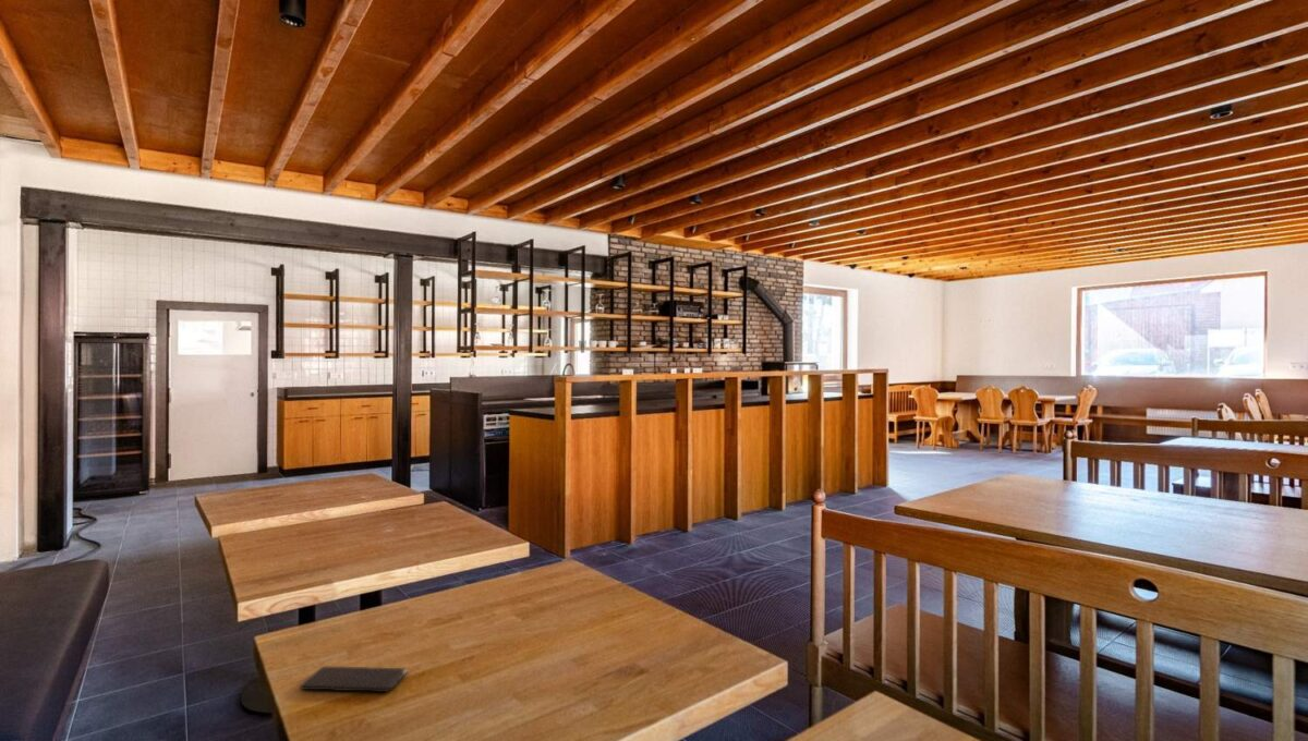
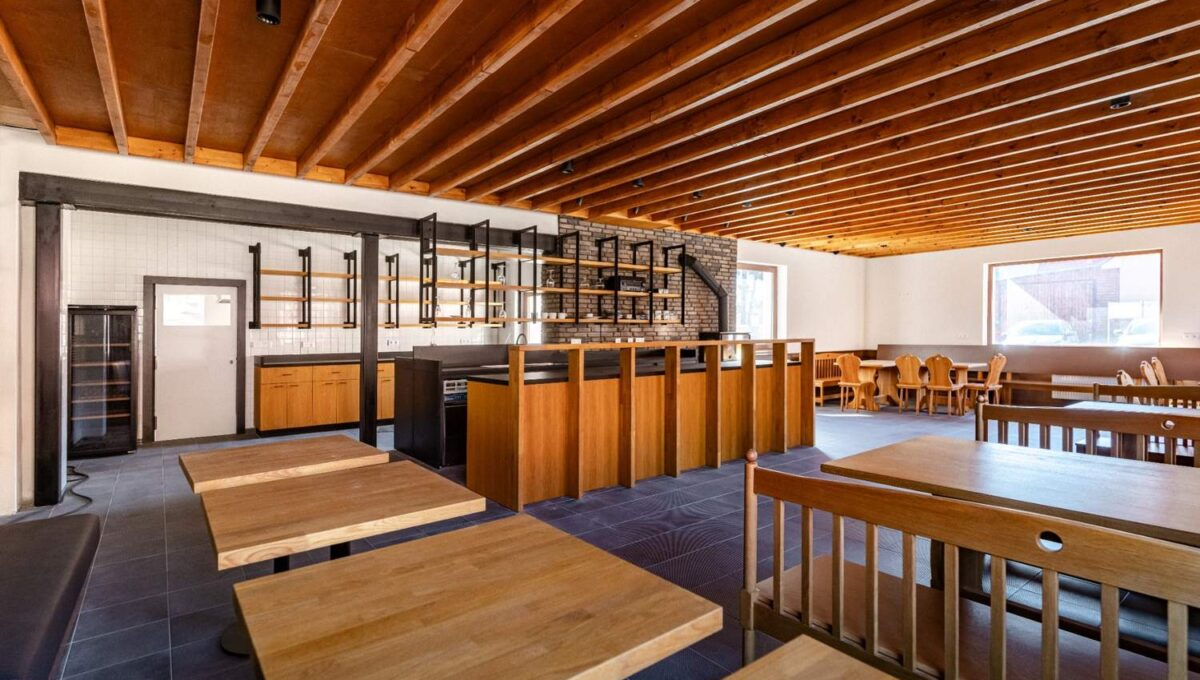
- smartphone (354, 678)
